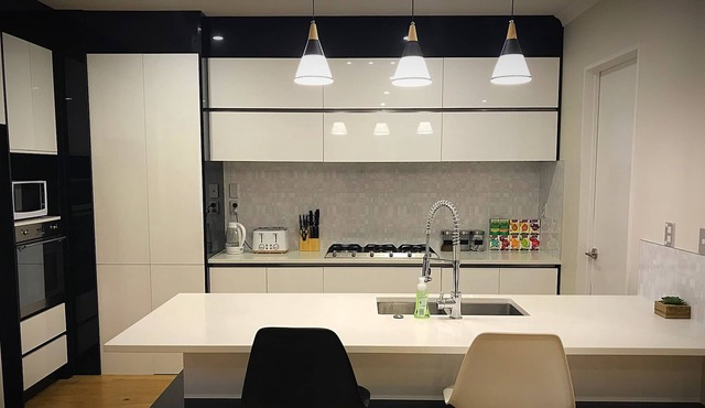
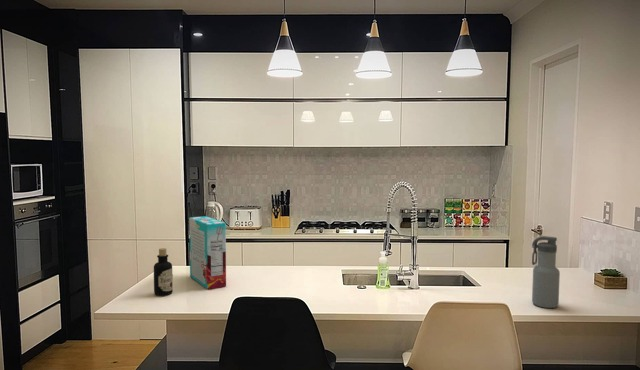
+ cereal box (207, 250)
+ bottle (163, 271)
+ water bottle (545, 270)
